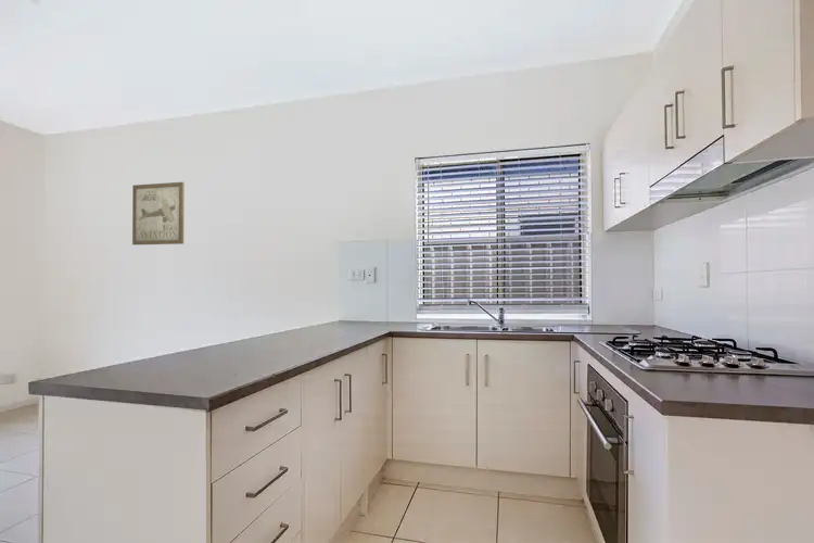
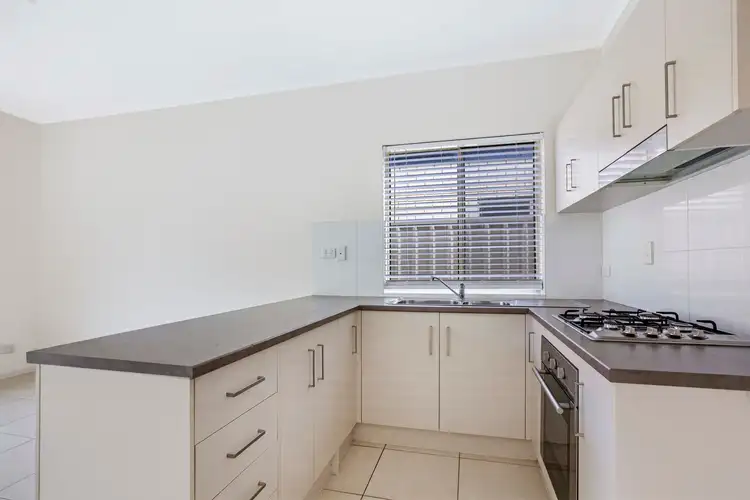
- wall art (157, 214)
